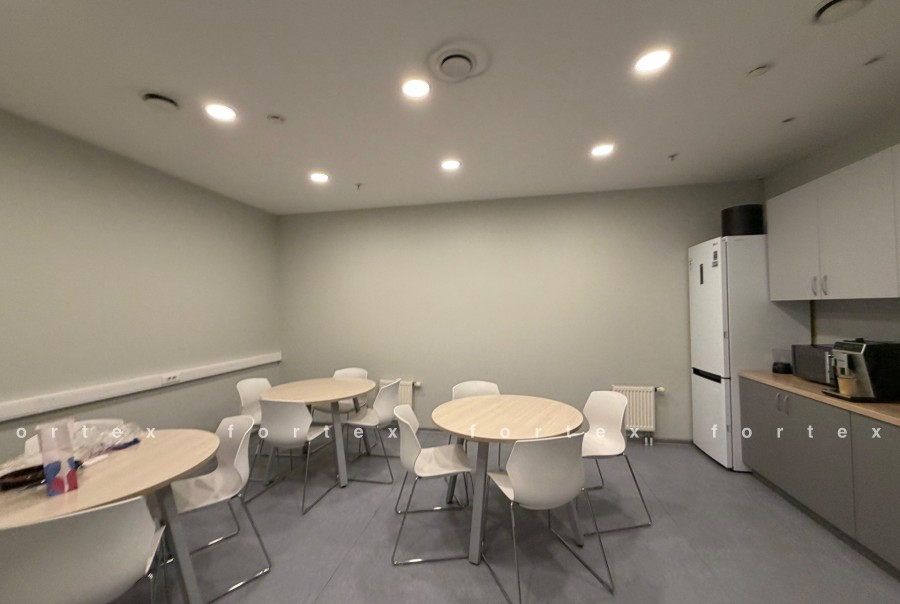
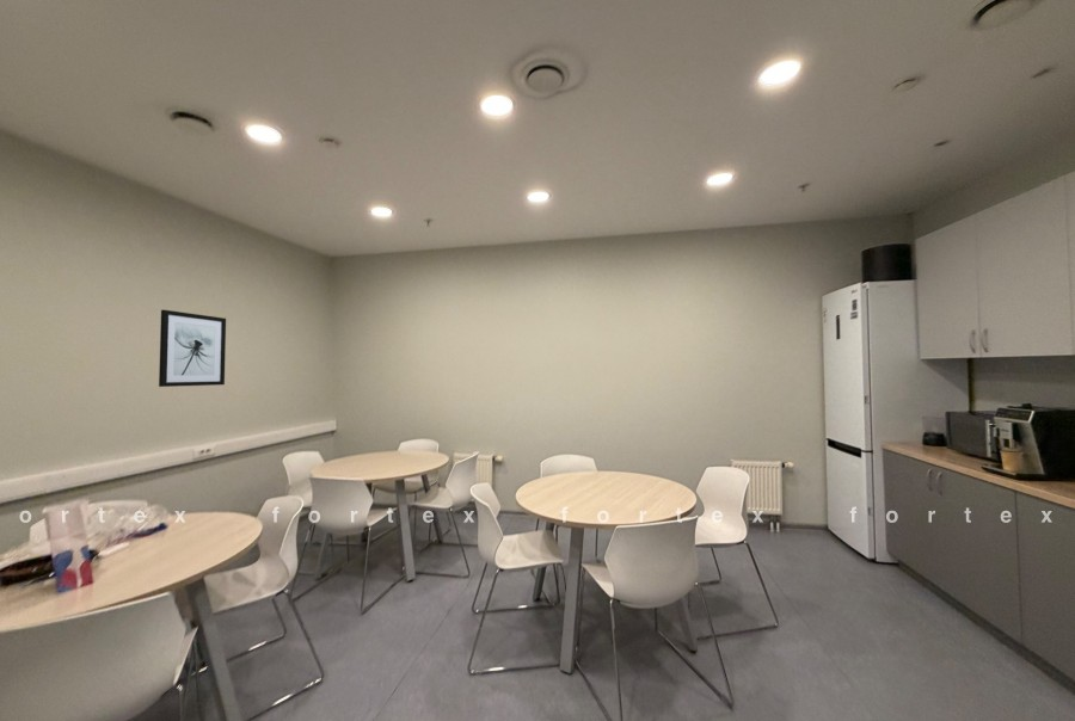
+ wall art (195, 350)
